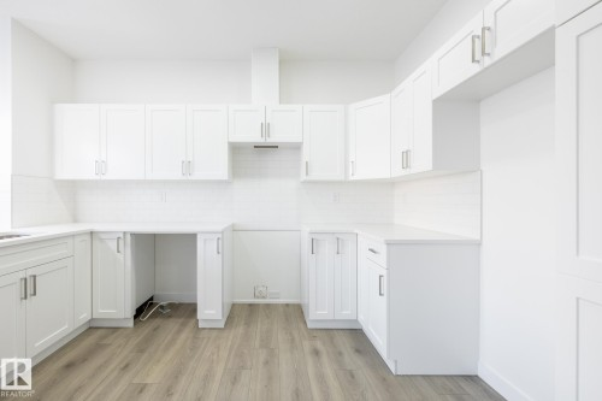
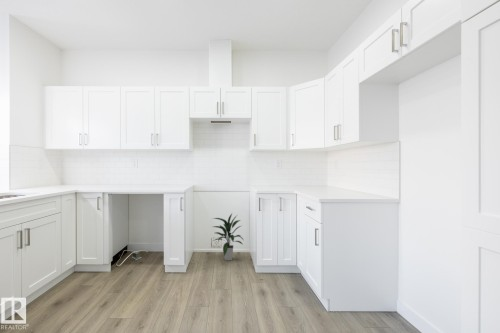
+ indoor plant (227, 237)
